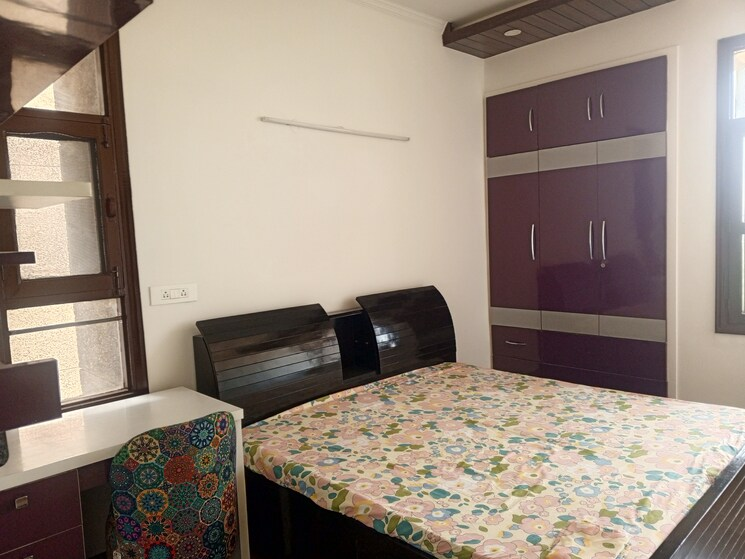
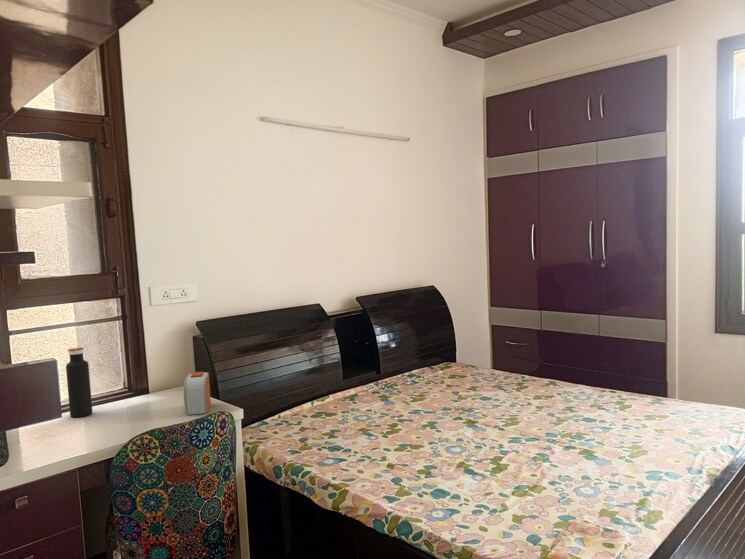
+ alarm clock (197, 391)
+ water bottle (78, 381)
